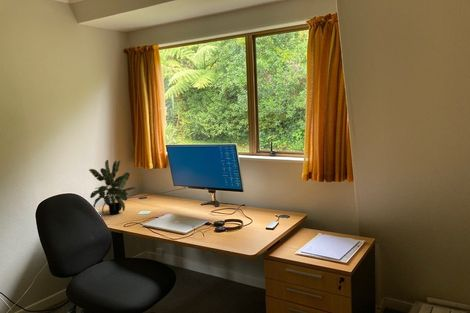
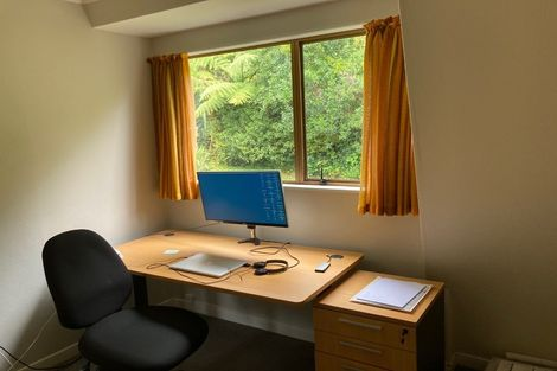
- potted plant (111, 188)
